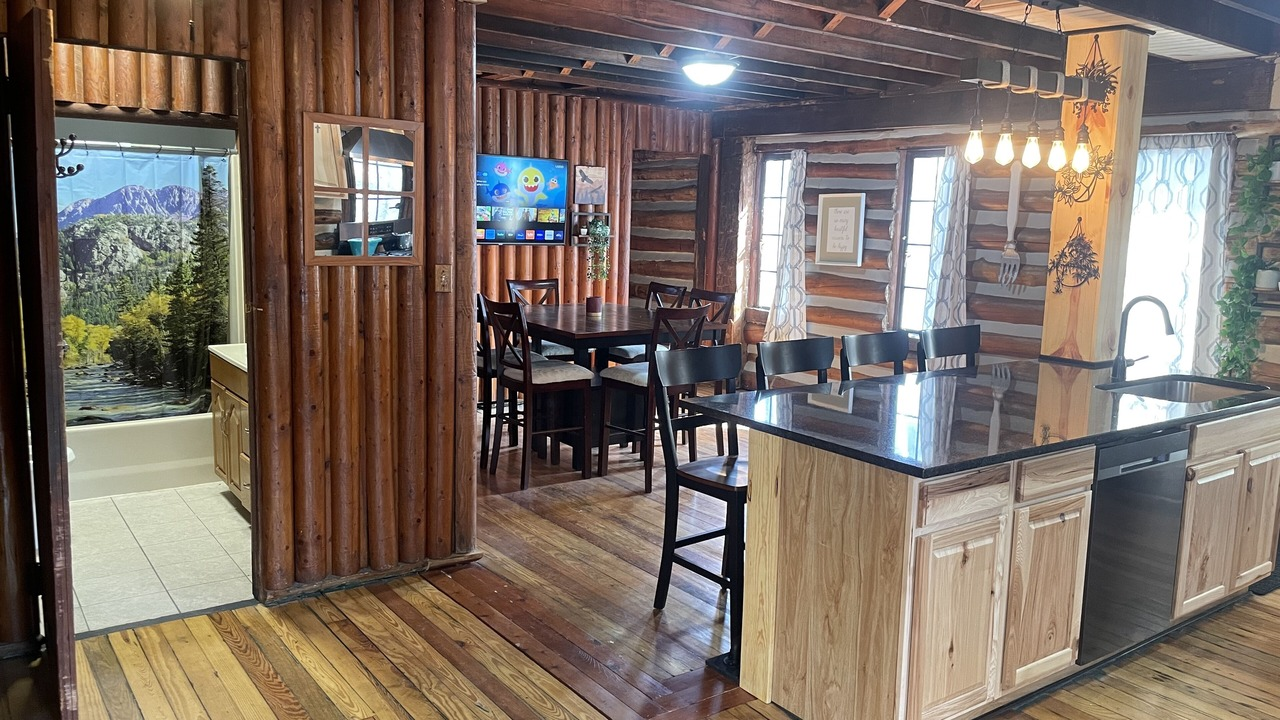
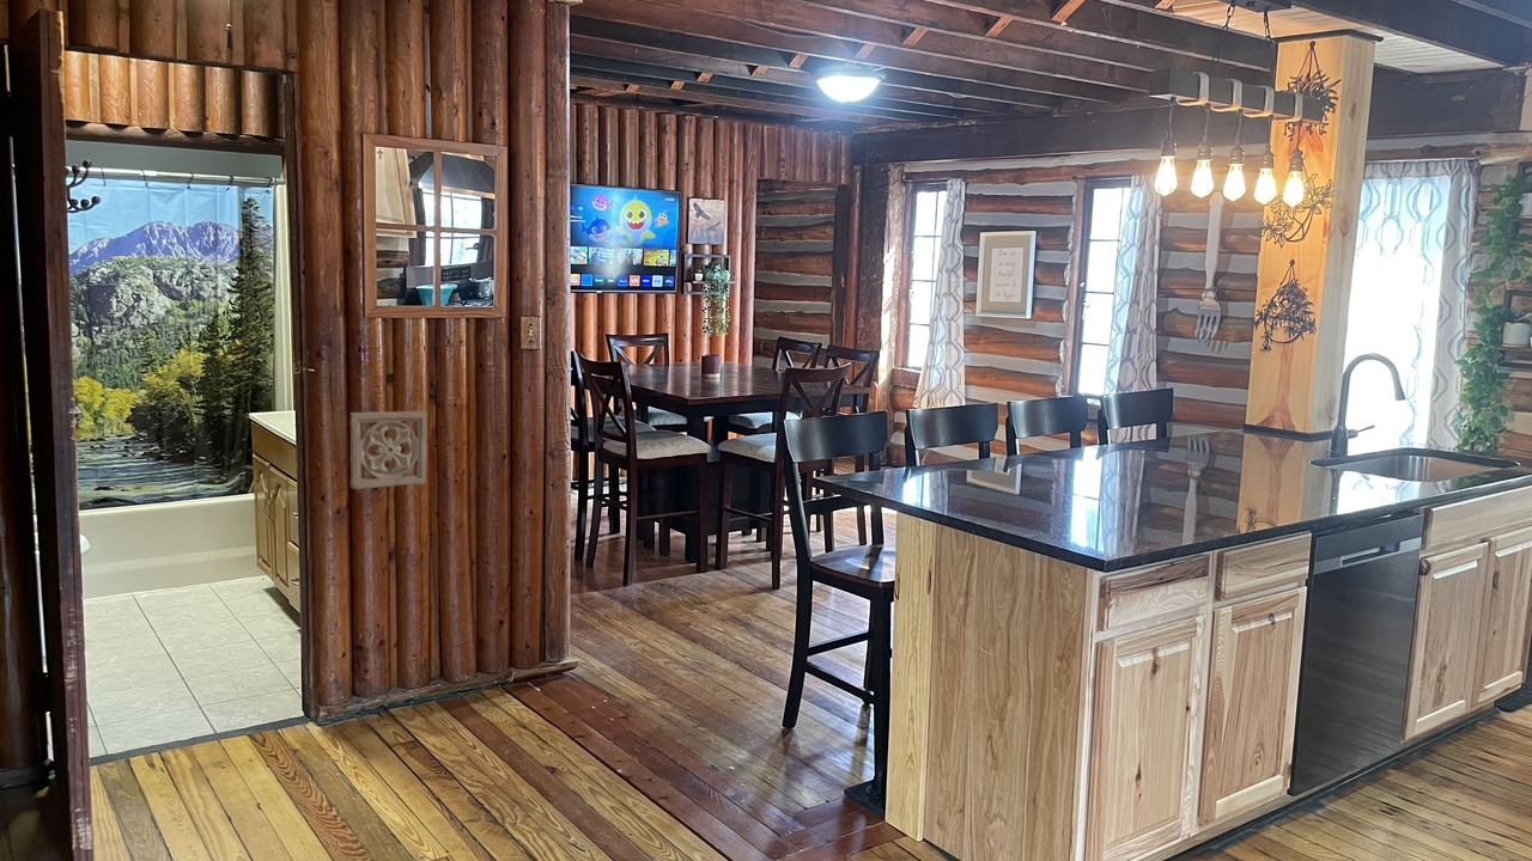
+ wall ornament (388, 450)
